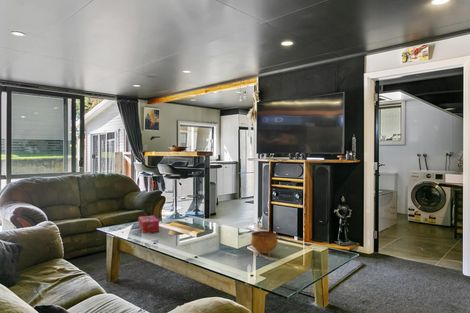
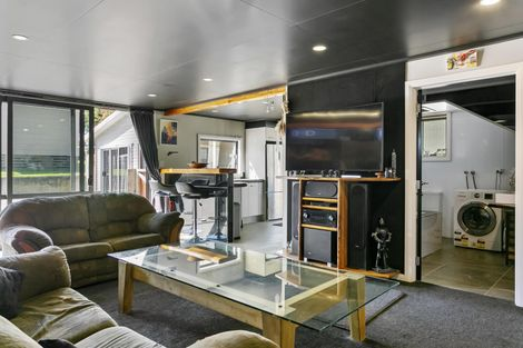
- bowl (264, 243)
- tissue box (148, 223)
